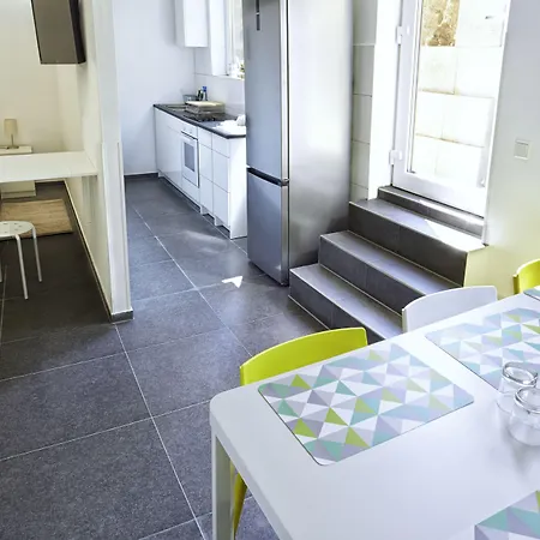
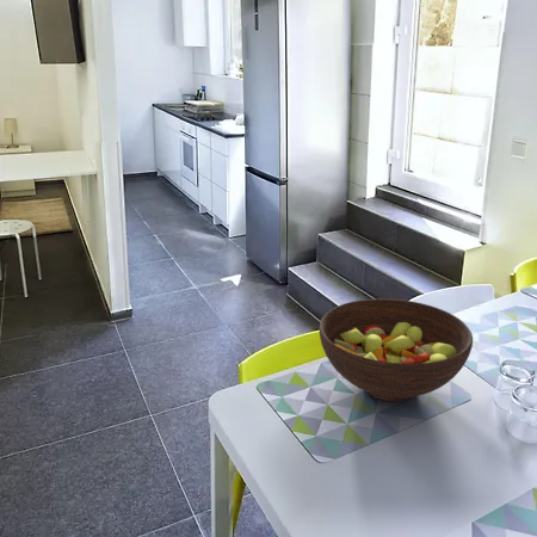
+ fruit bowl (391, 357)
